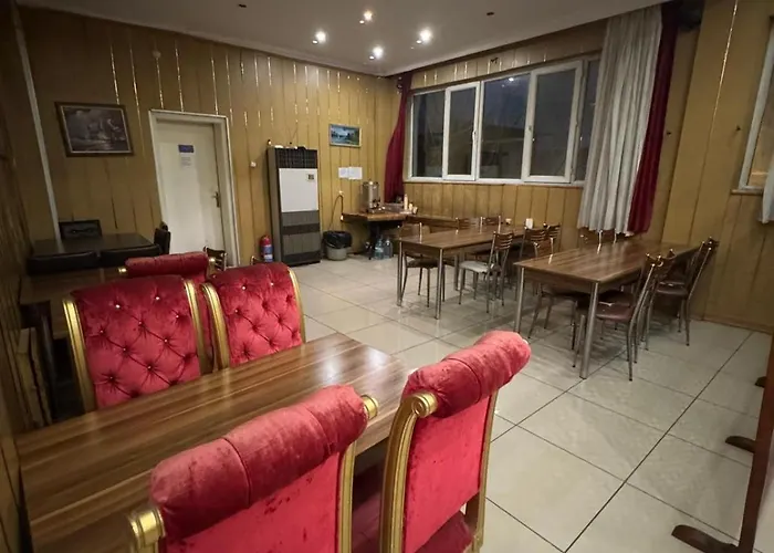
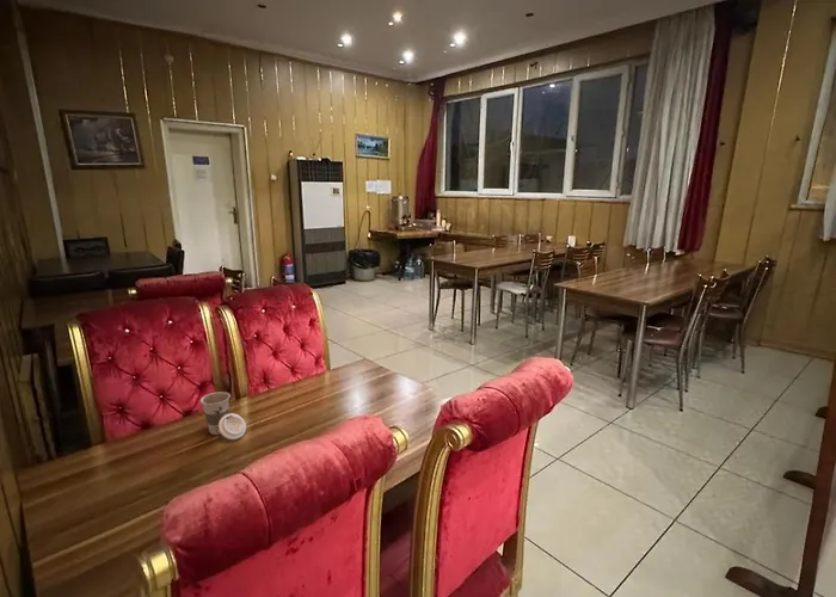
+ cup (223, 416)
